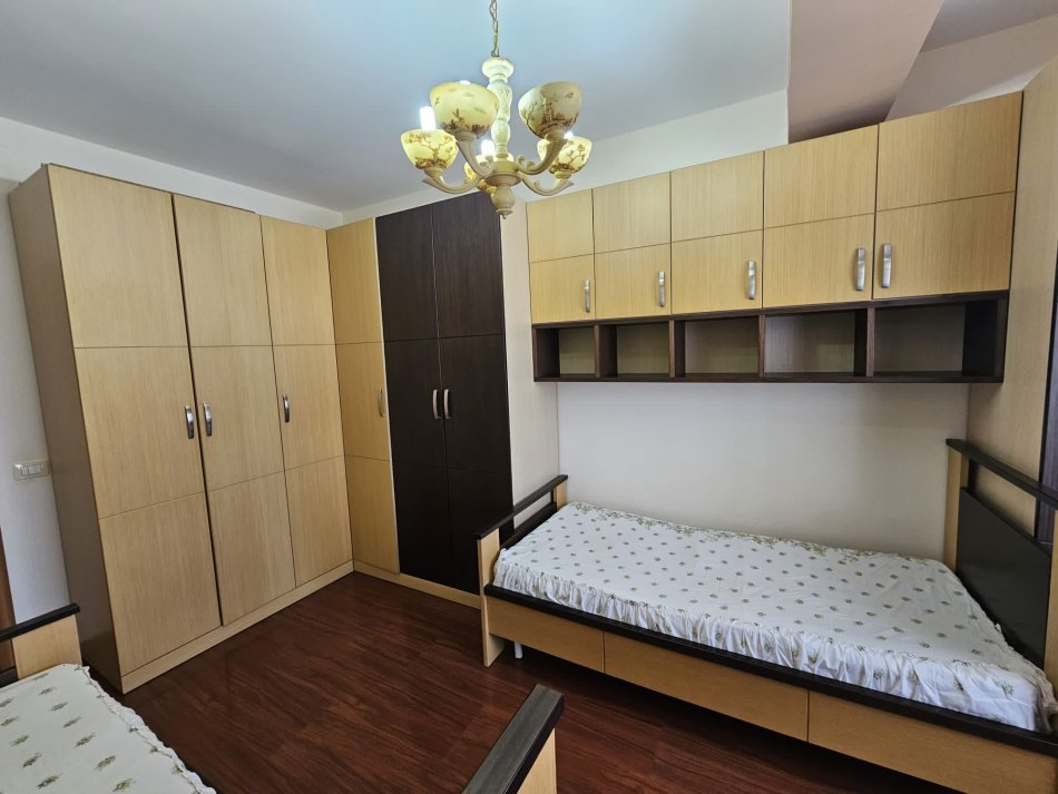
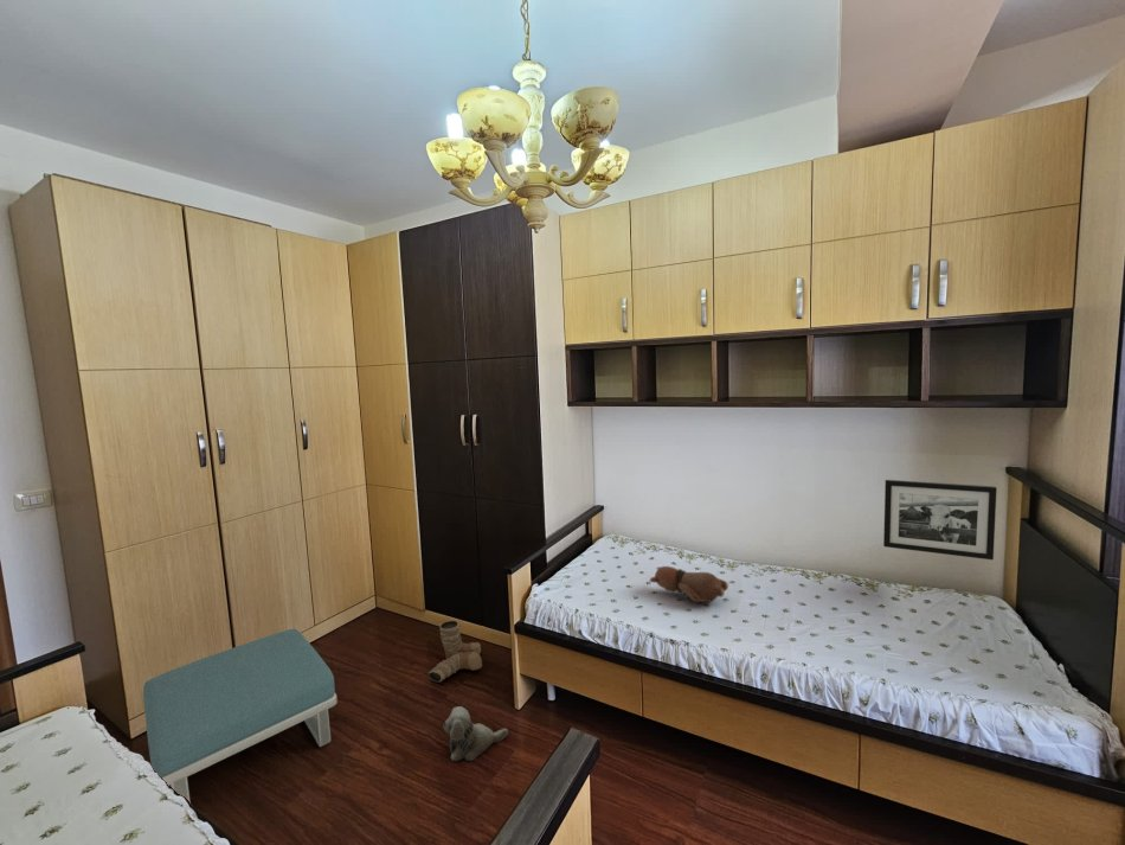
+ picture frame (937, 518)
+ footstool (242, 704)
+ teddy bear (688, 583)
+ boots (457, 648)
+ plush toy (475, 728)
